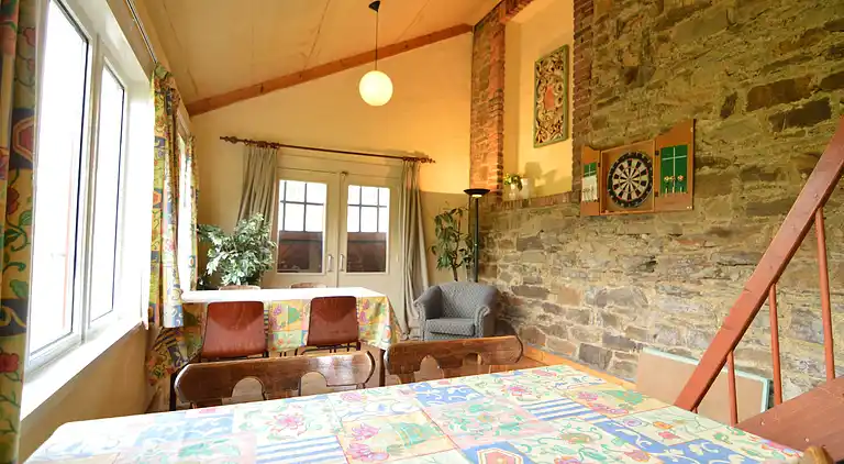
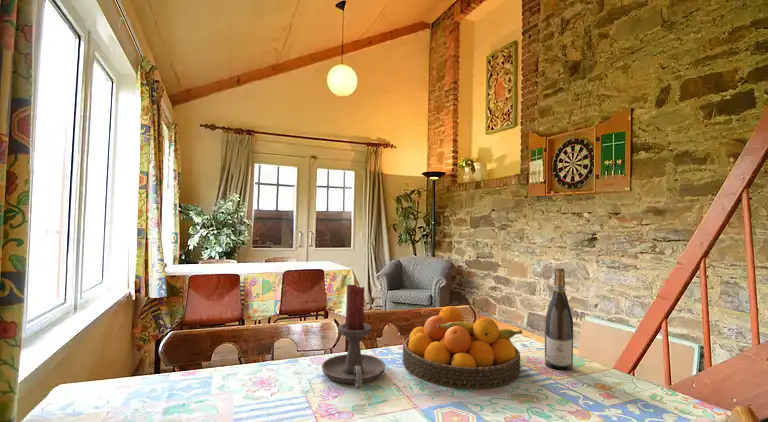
+ fruit bowl (459, 339)
+ candle holder (355, 330)
+ wine bottle (559, 317)
